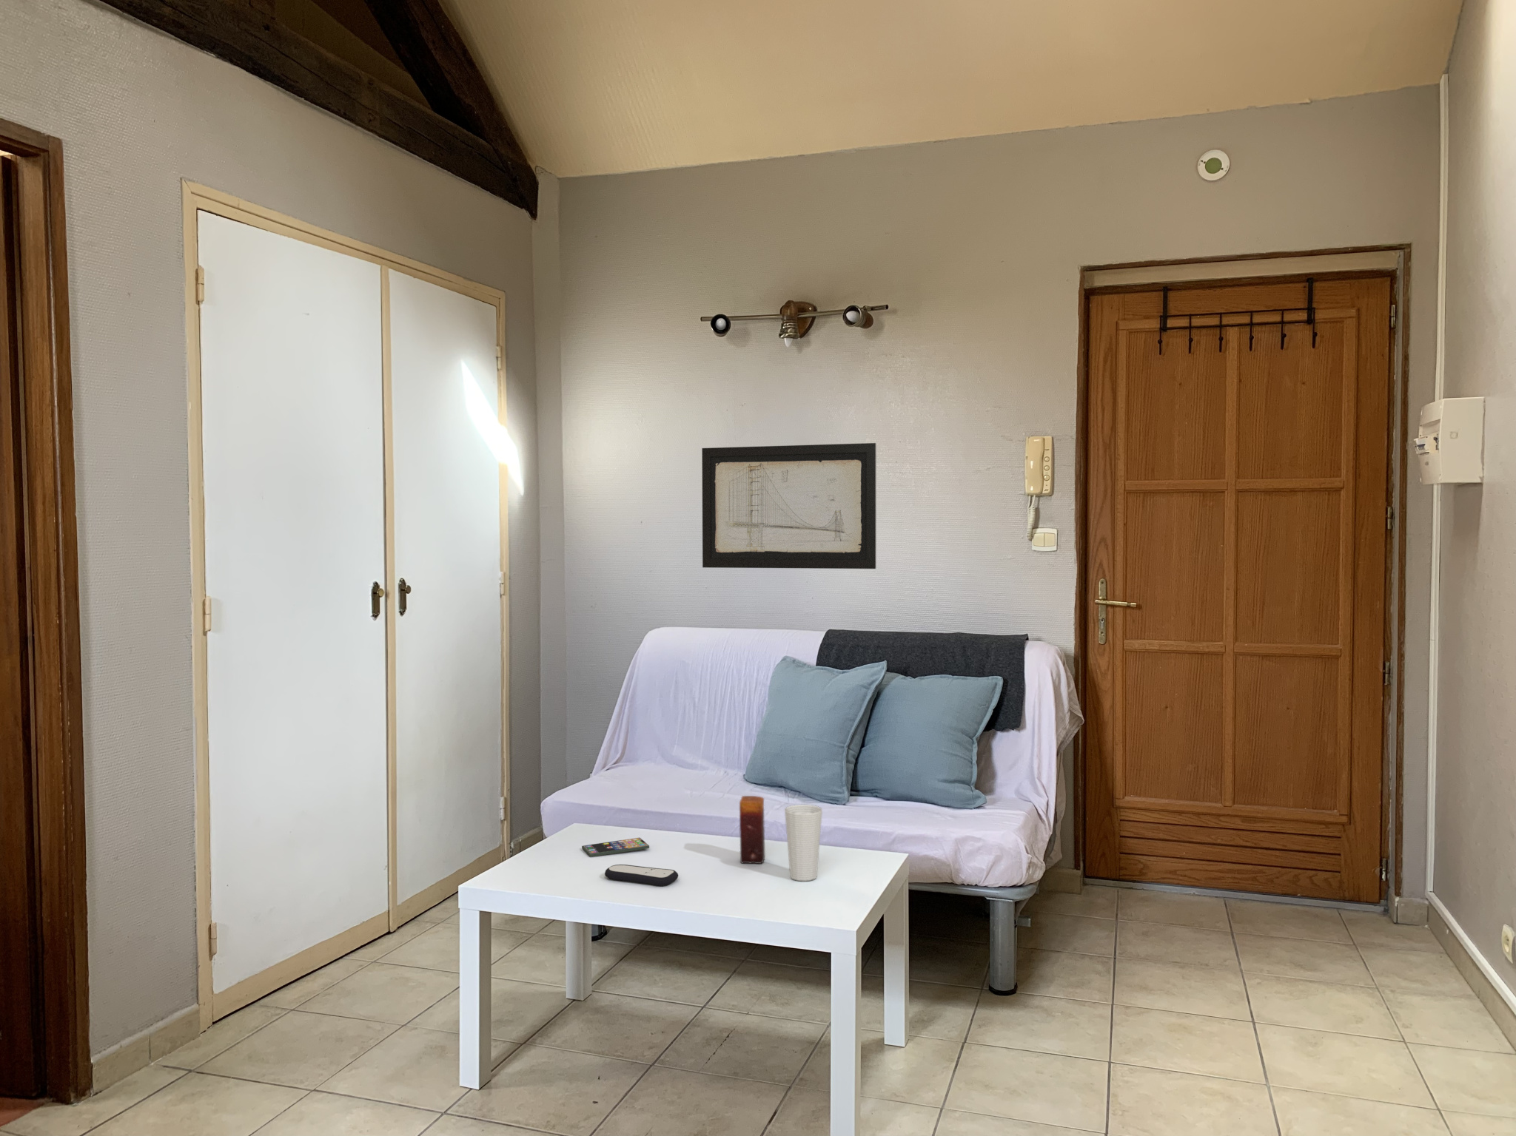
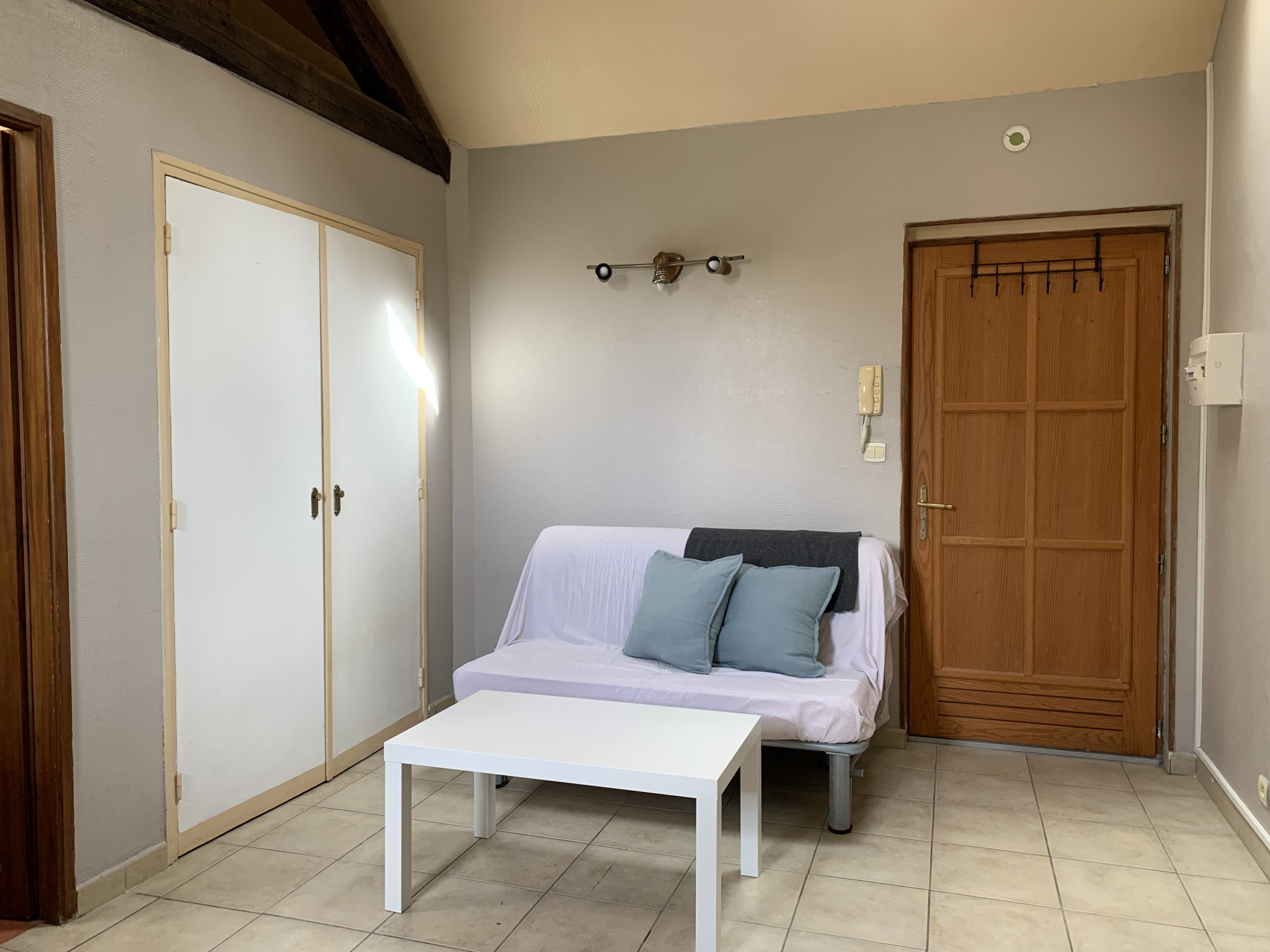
- candle (752, 829)
- wall art (787, 507)
- remote control (640, 875)
- cup (803, 844)
- smartphone (615, 847)
